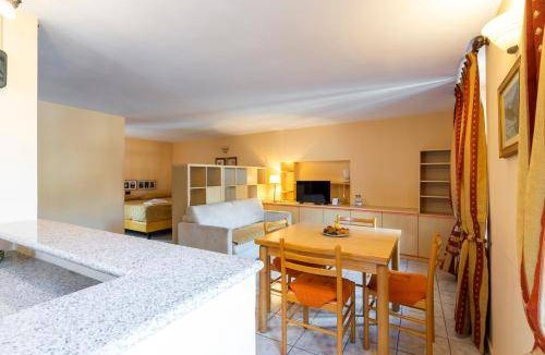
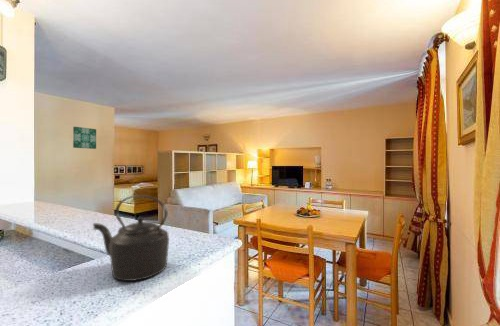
+ wall art (85, 138)
+ kettle (128, 231)
